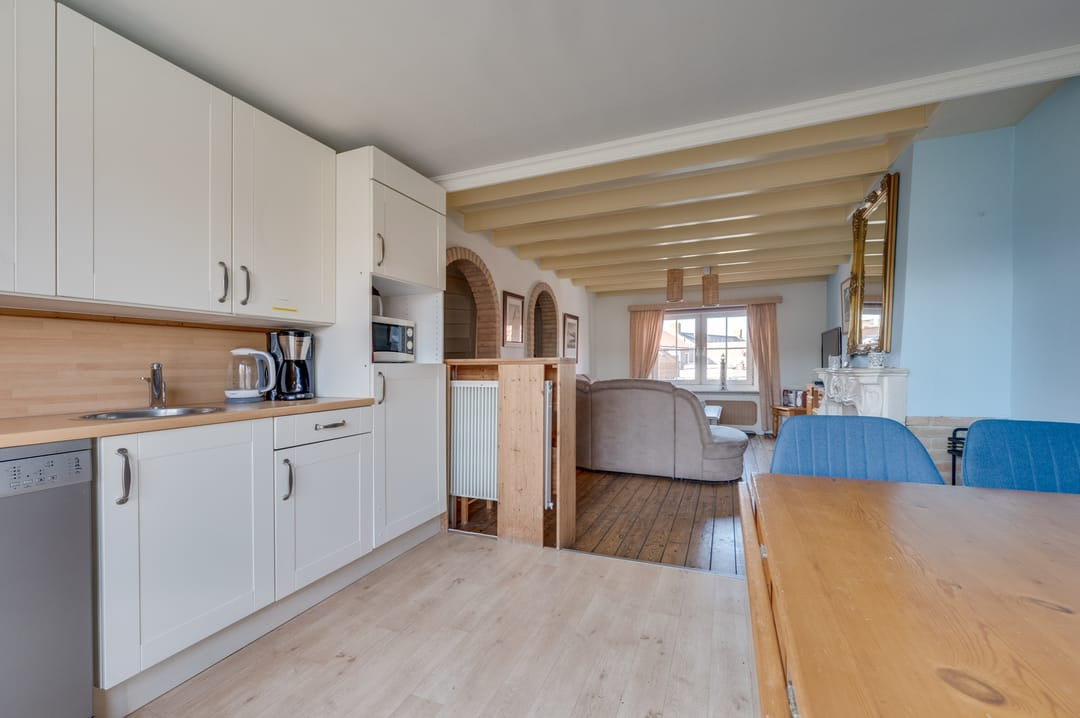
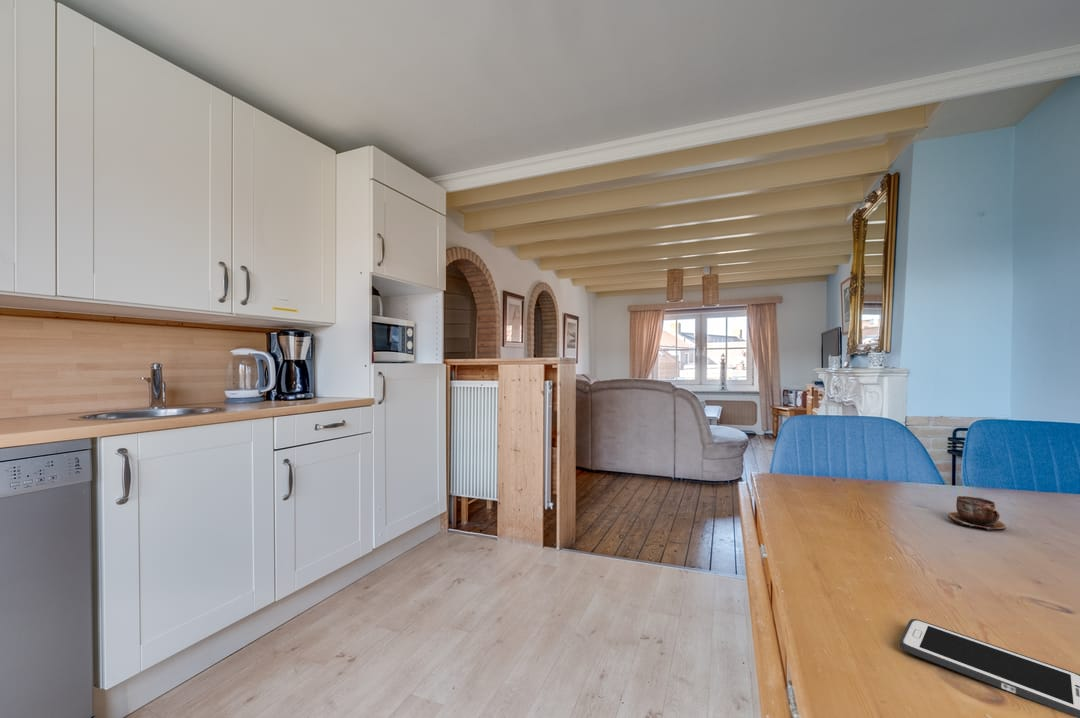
+ cell phone (989, 663)
+ cup (976, 512)
